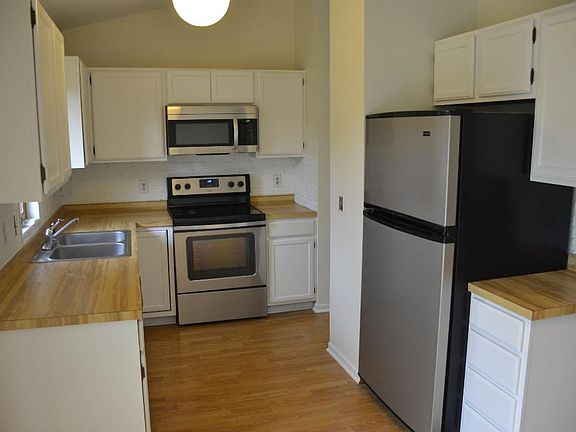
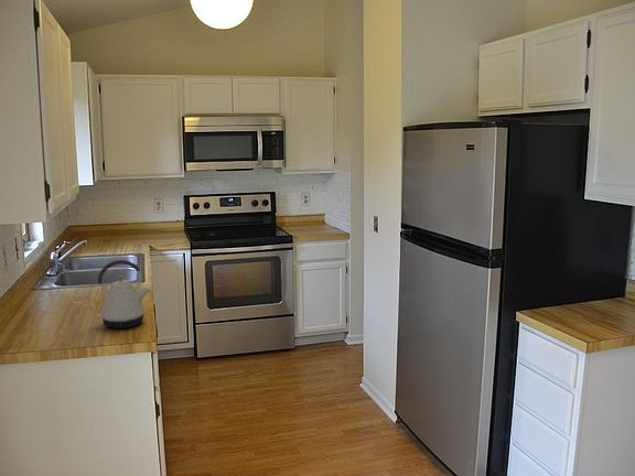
+ kettle (122, 292)
